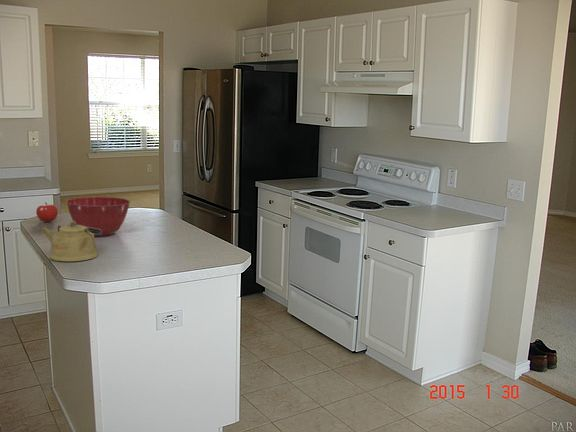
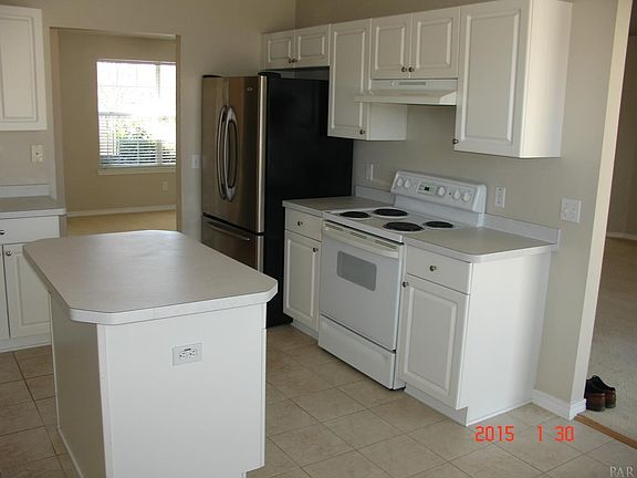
- mixing bowl (99, 217)
- fruit (47, 211)
- kettle (68, 238)
